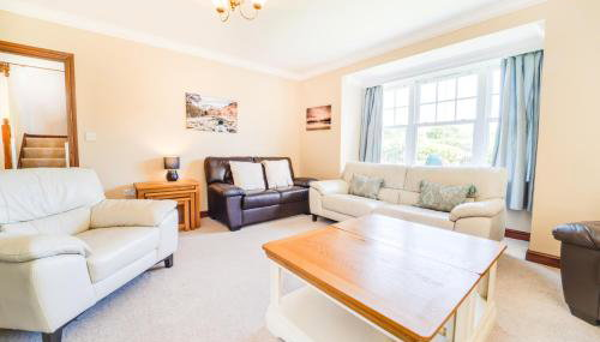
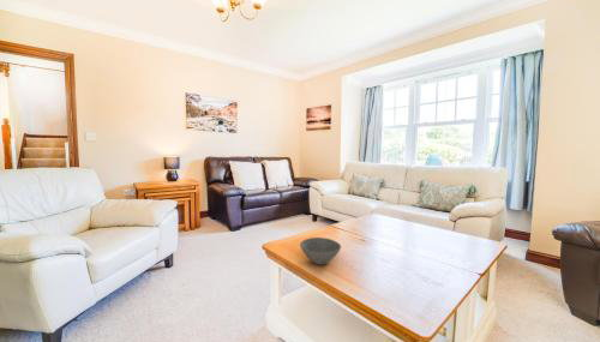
+ bowl (319, 252)
